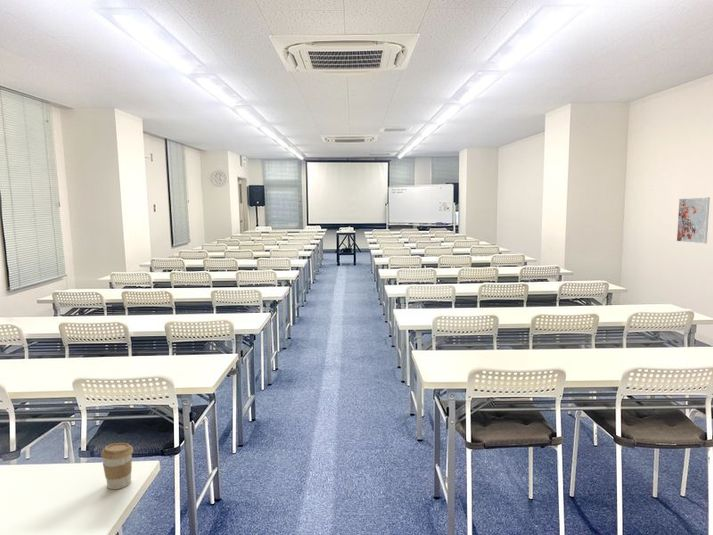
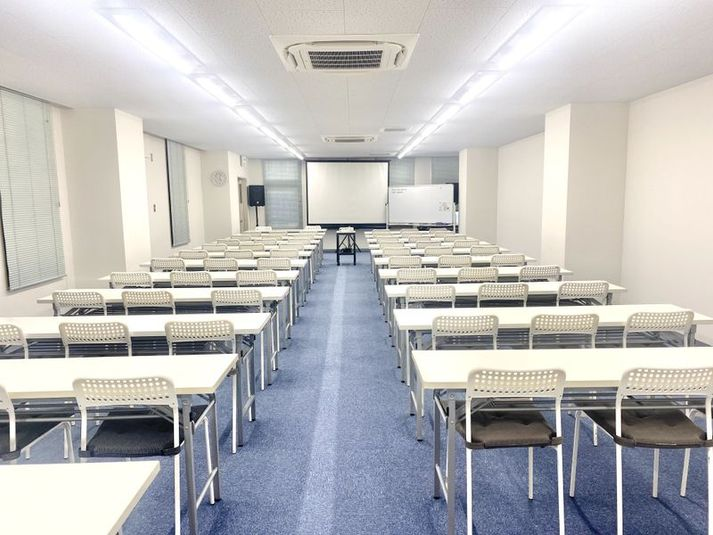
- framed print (692, 220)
- coffee cup (118, 464)
